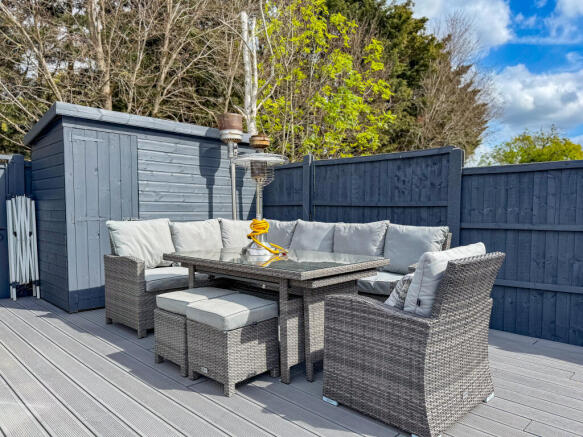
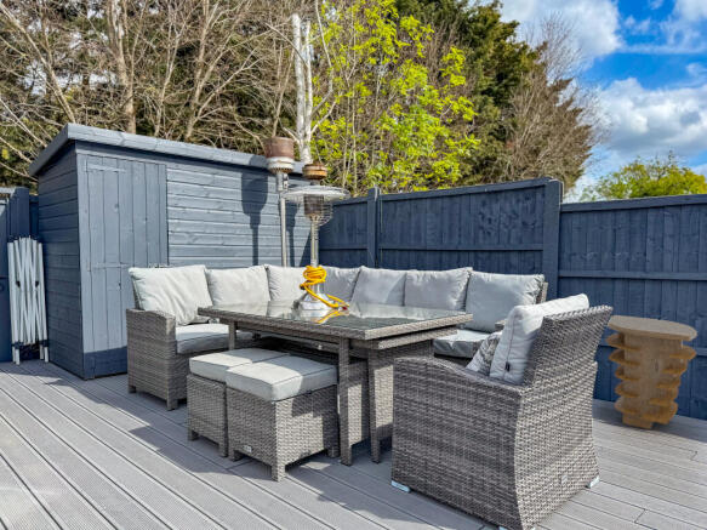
+ side table (646, 372)
